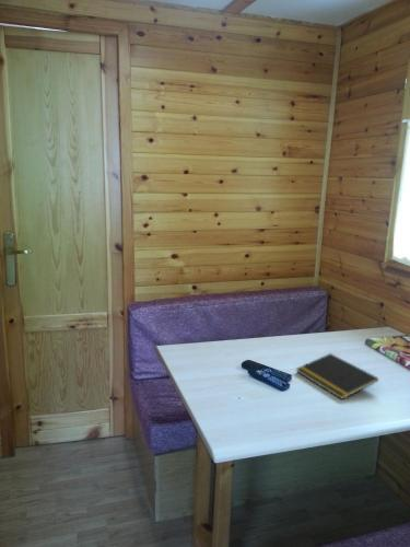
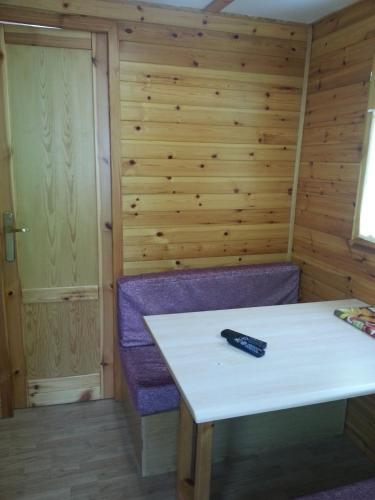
- notepad (336, 374)
